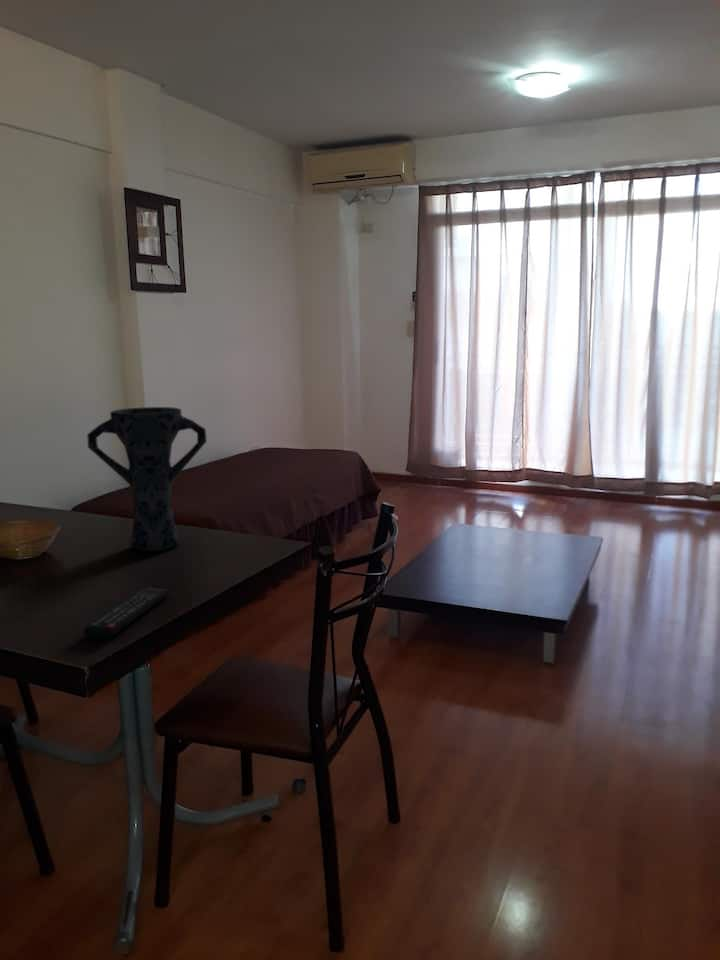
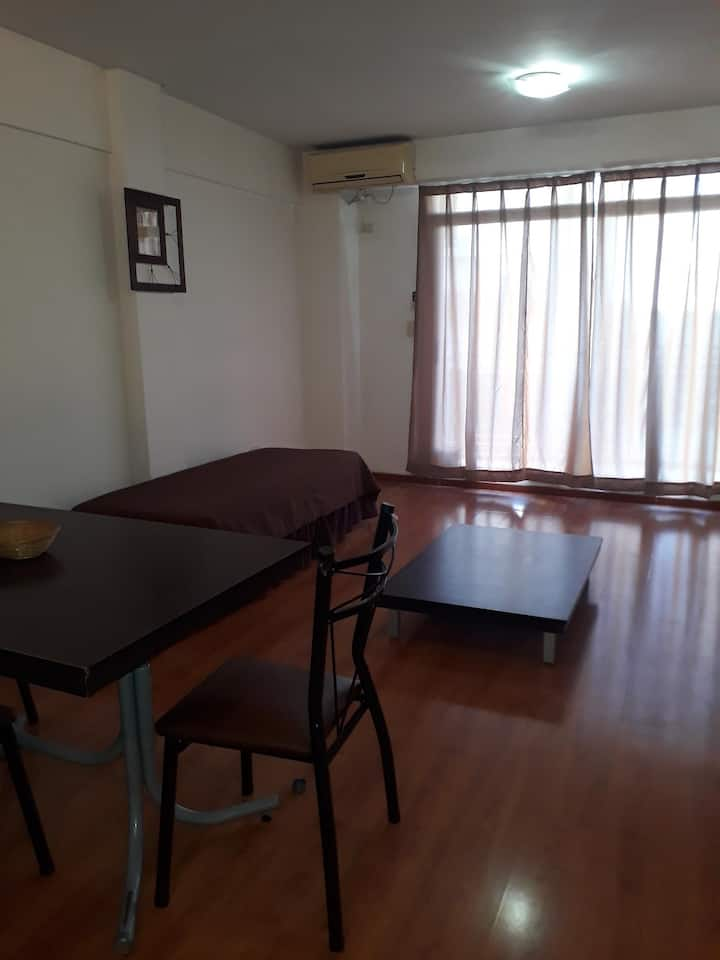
- remote control (129, 611)
- vase (150, 479)
